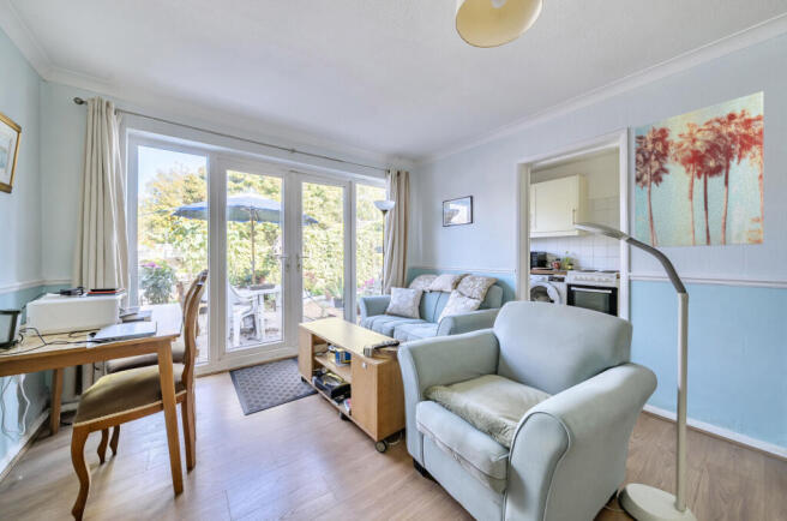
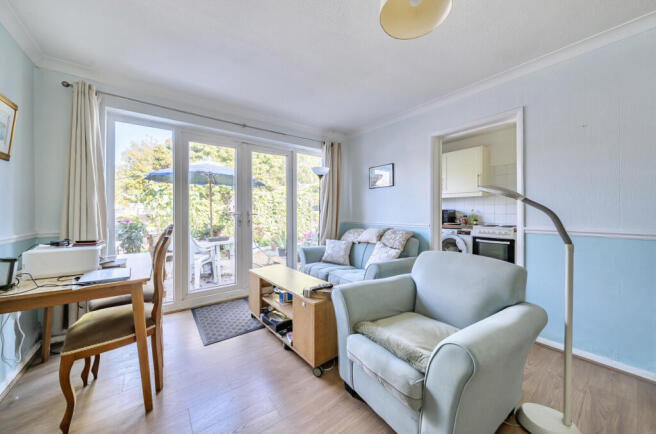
- wall art (691, 179)
